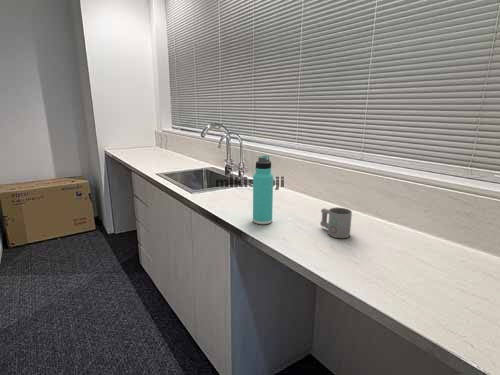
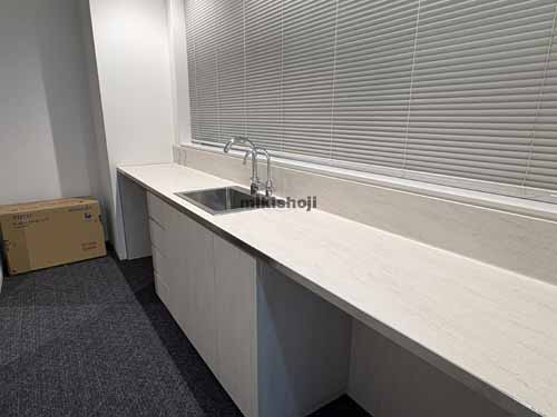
- mug (334, 221)
- thermos bottle (262, 189)
